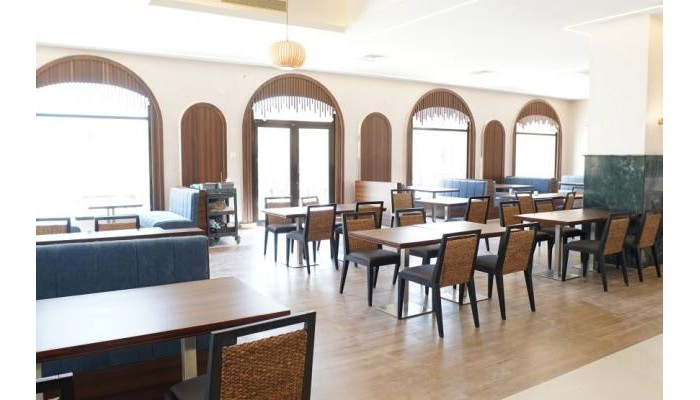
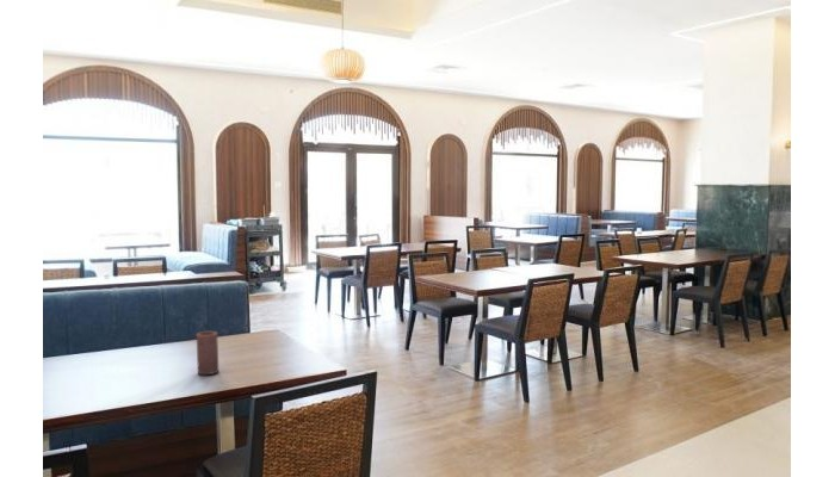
+ candle (208, 352)
